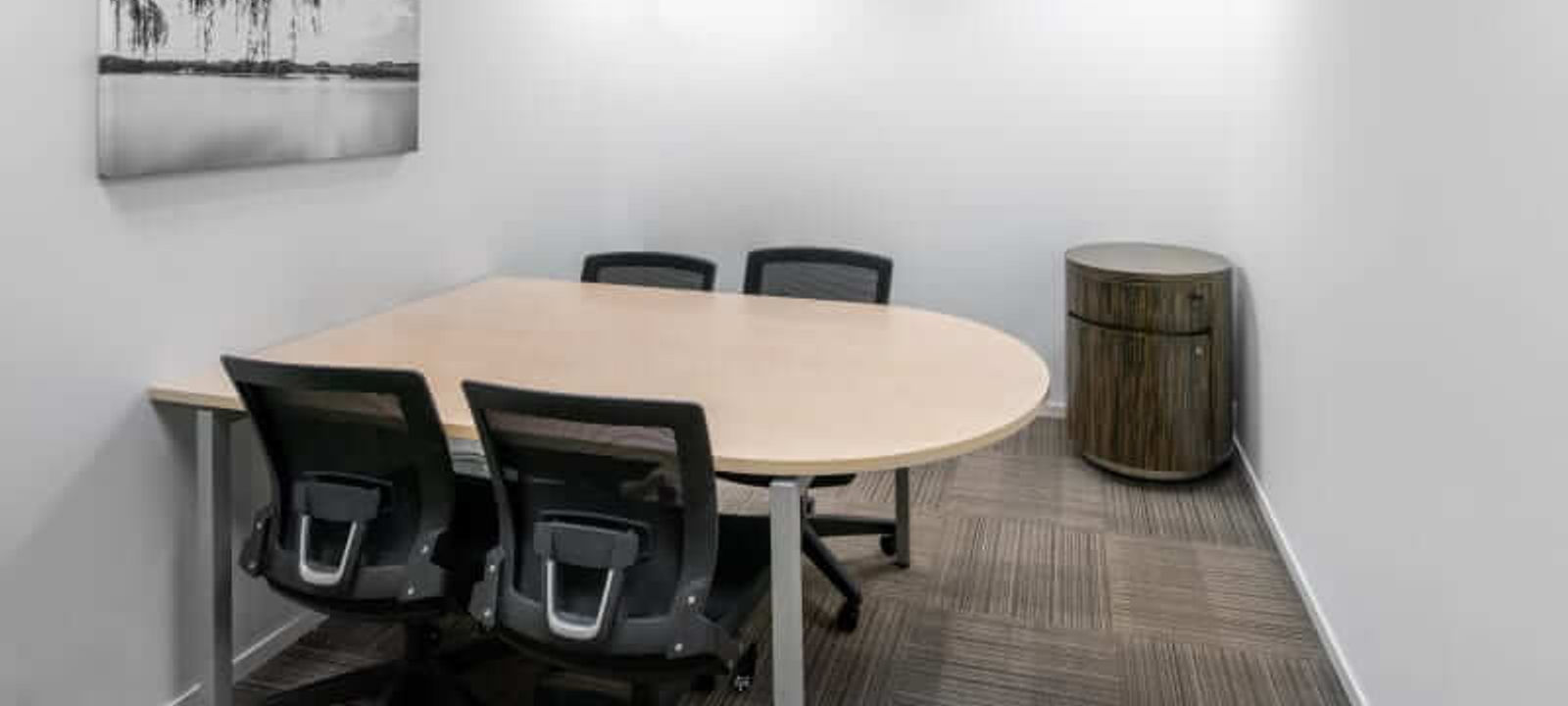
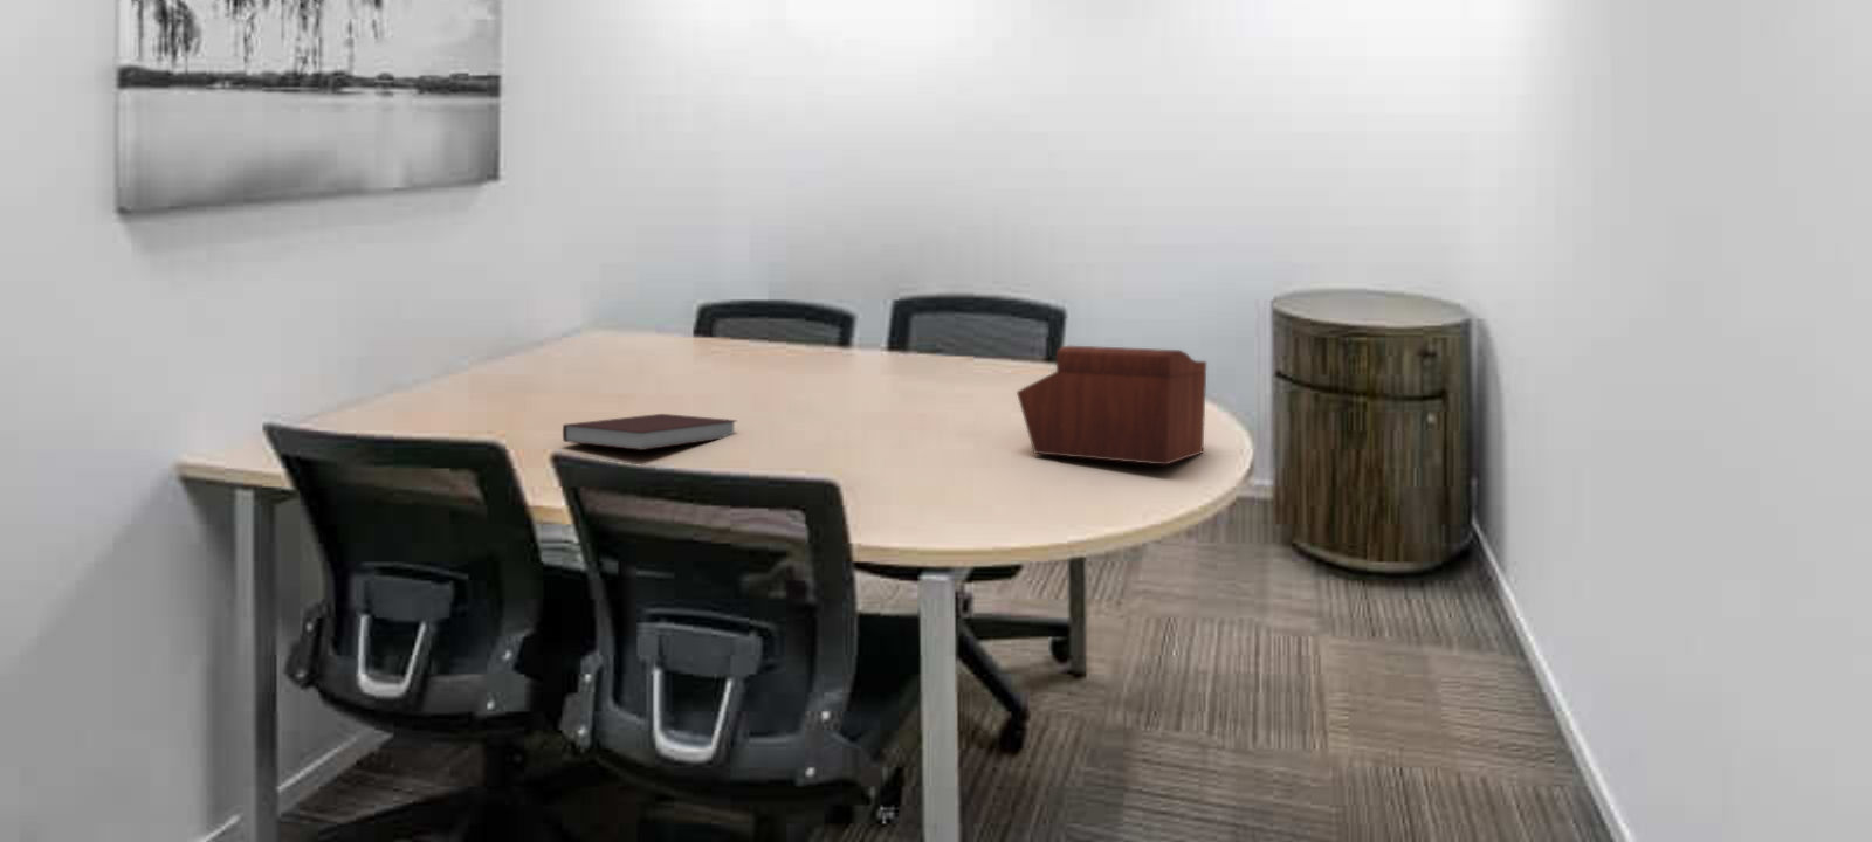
+ sewing box (1112, 398)
+ notebook (652, 431)
